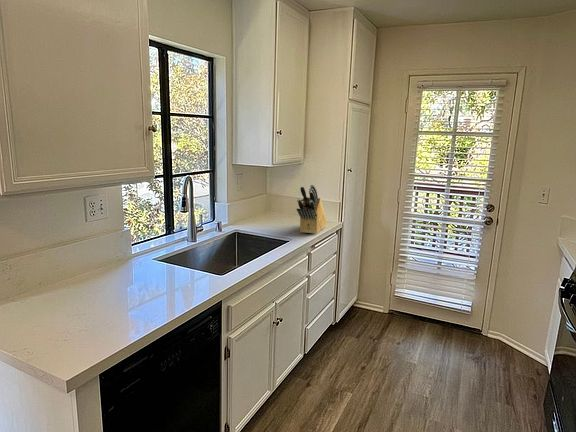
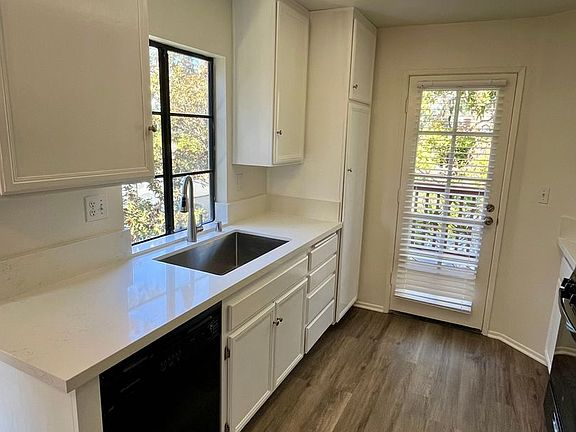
- knife block (312, 207)
